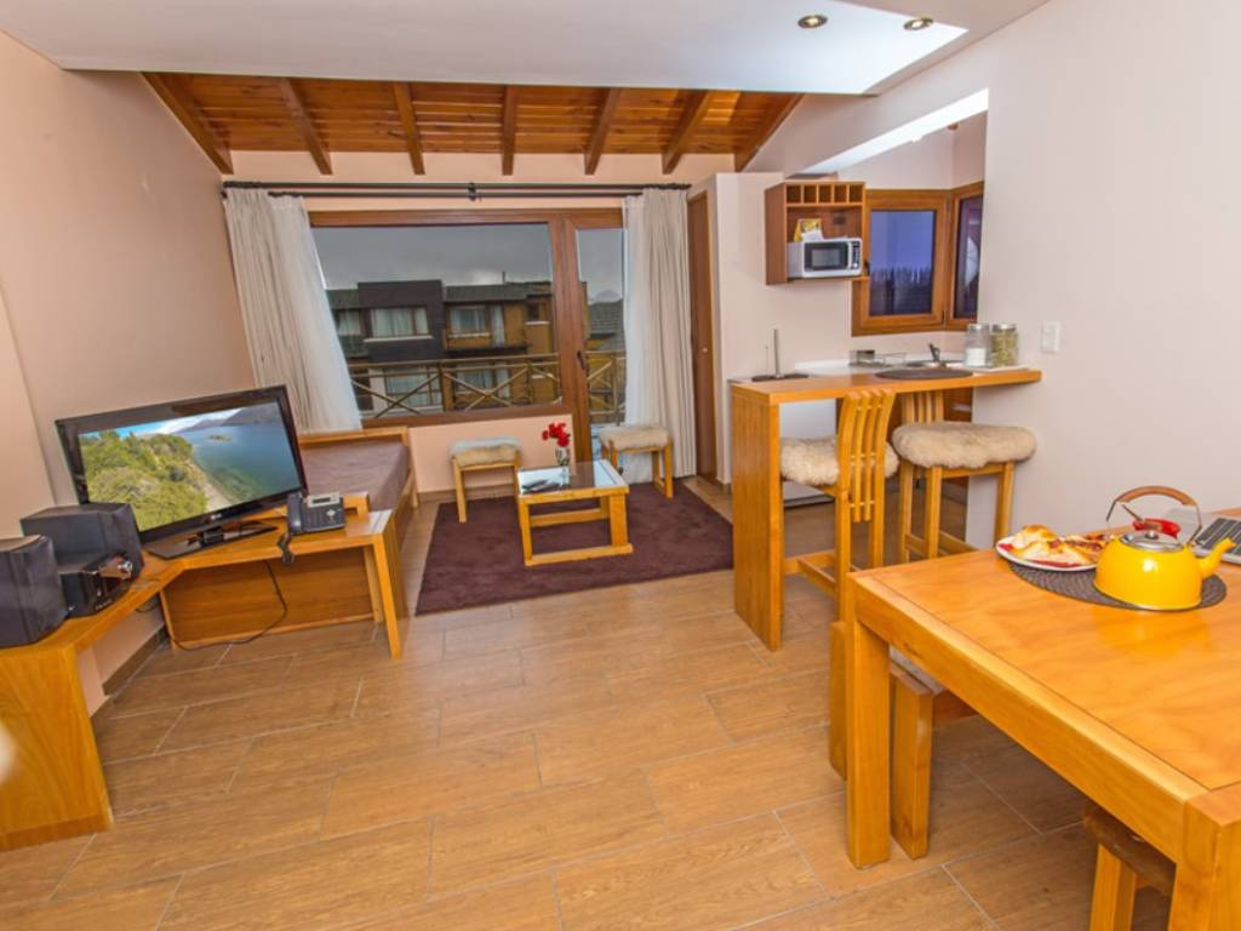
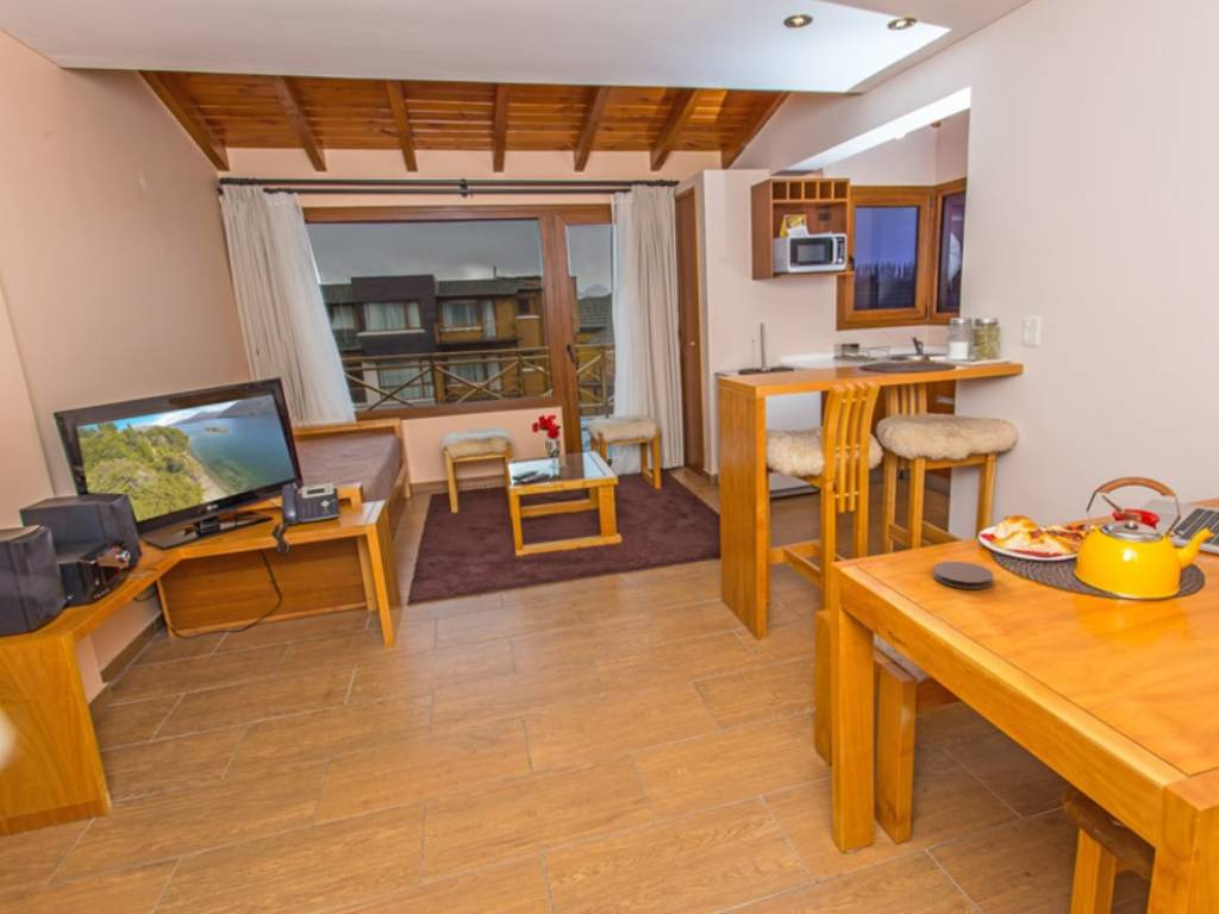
+ coaster (962, 575)
